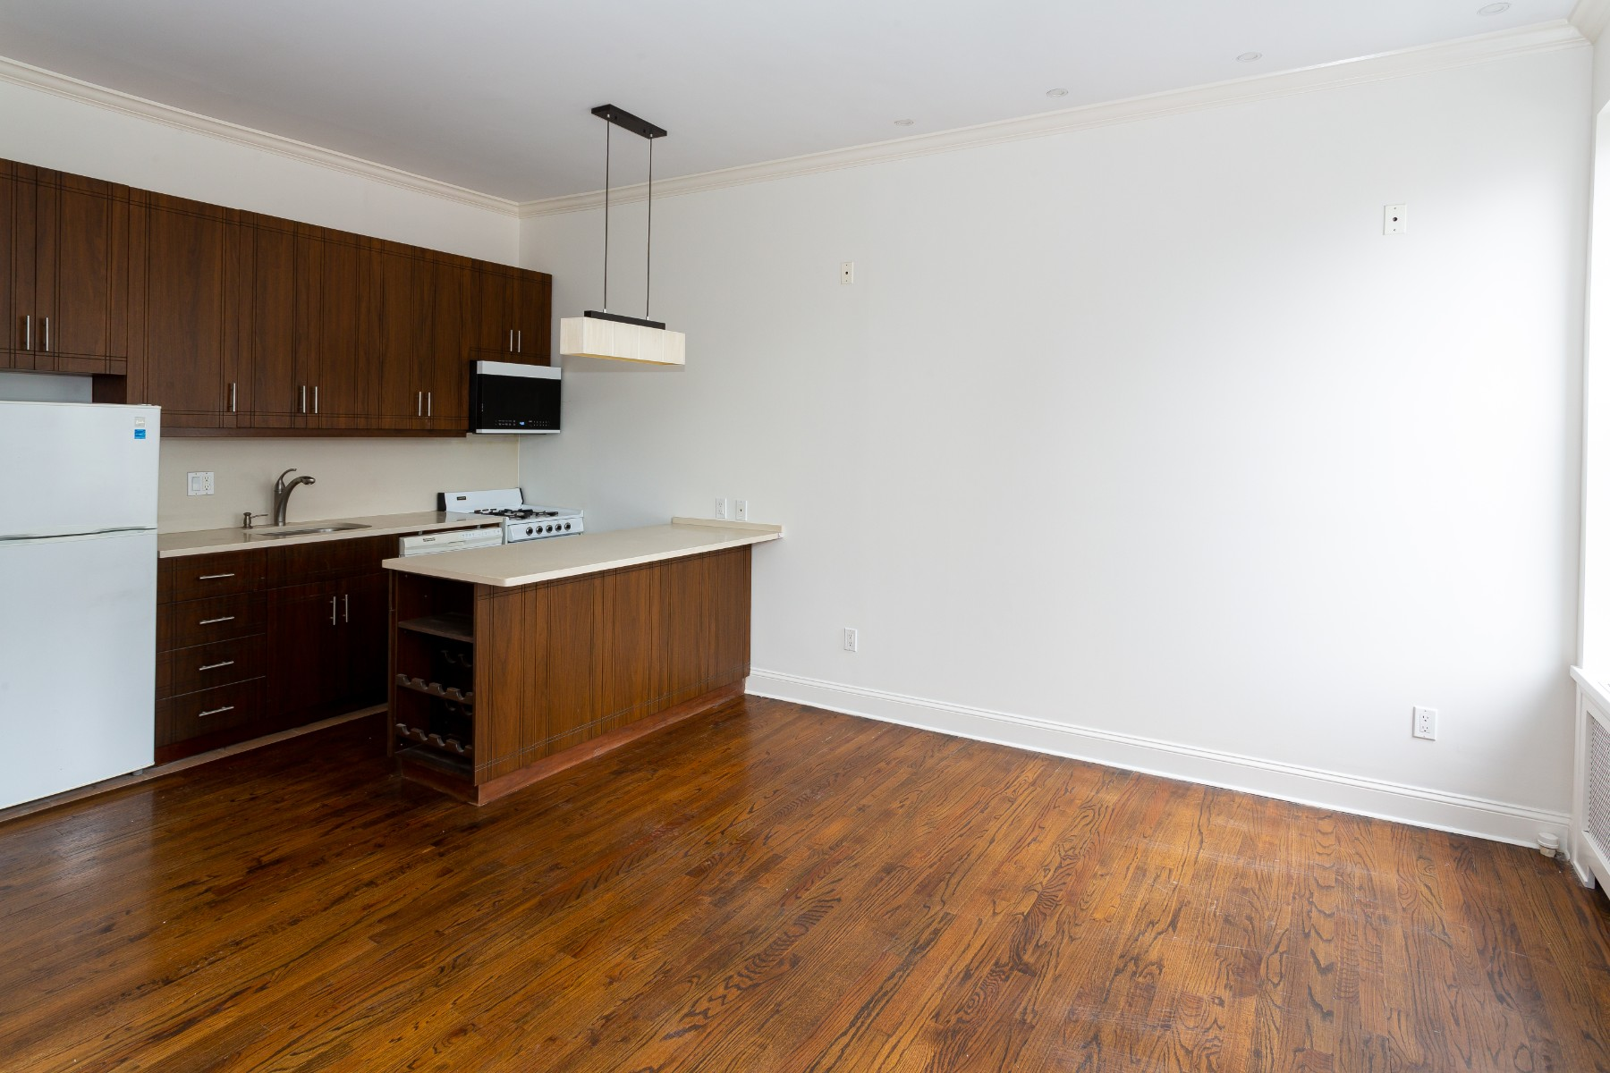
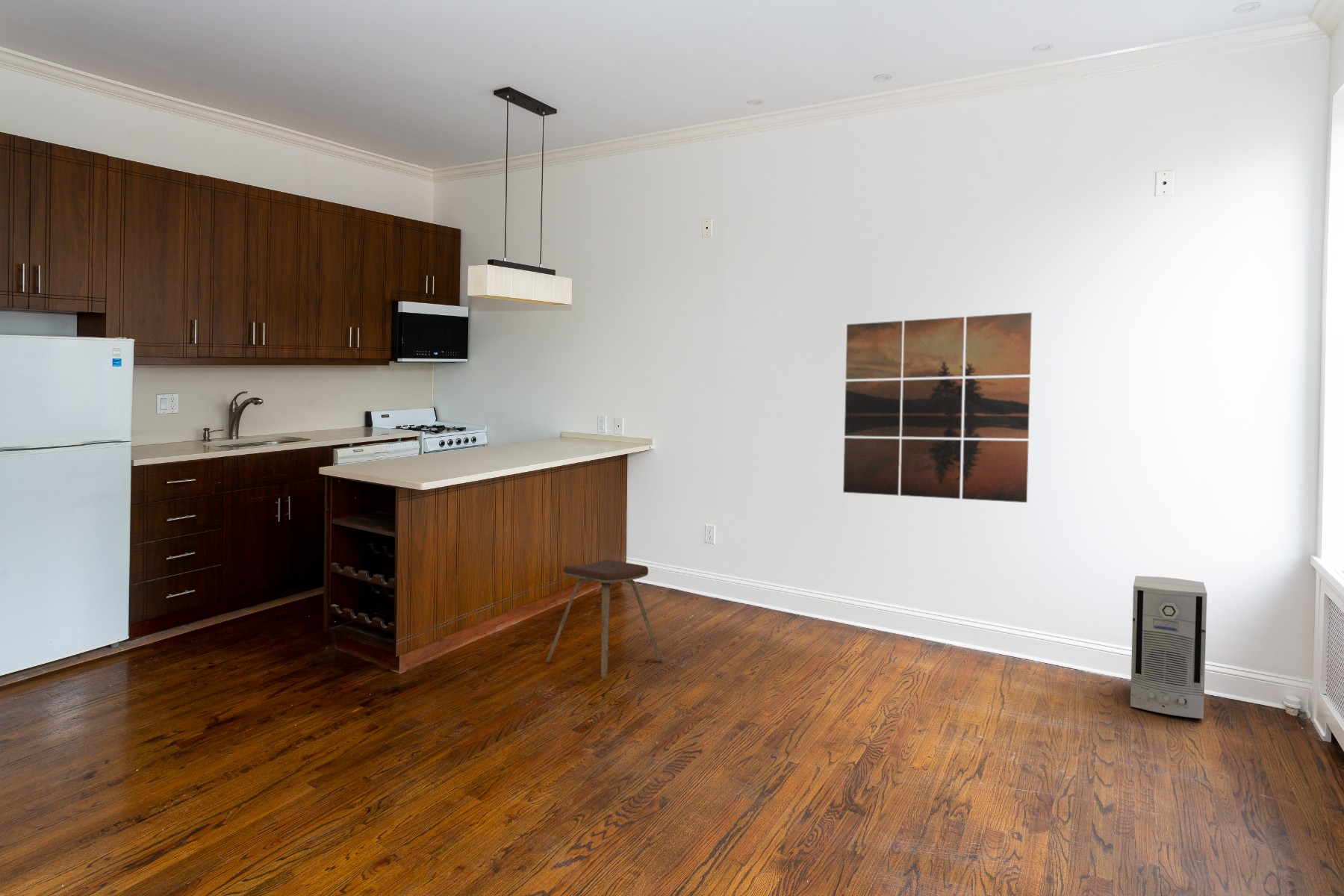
+ music stool (605, 614)
+ air purifier (1167, 643)
+ wall art (931, 408)
